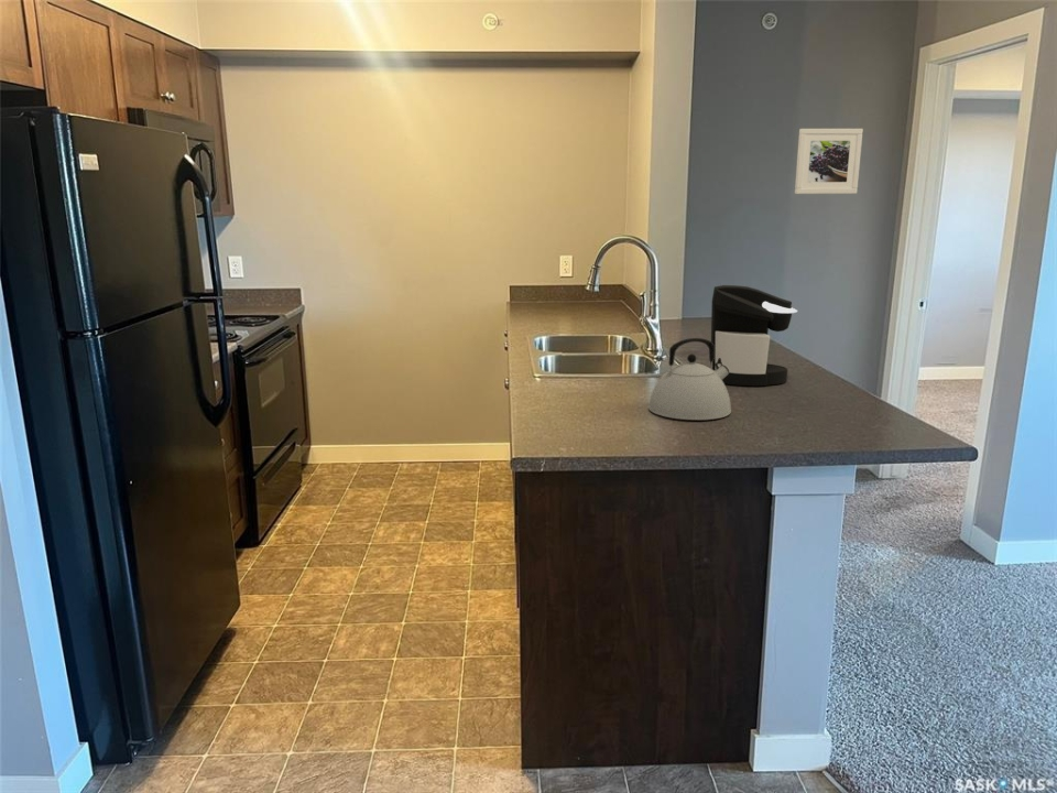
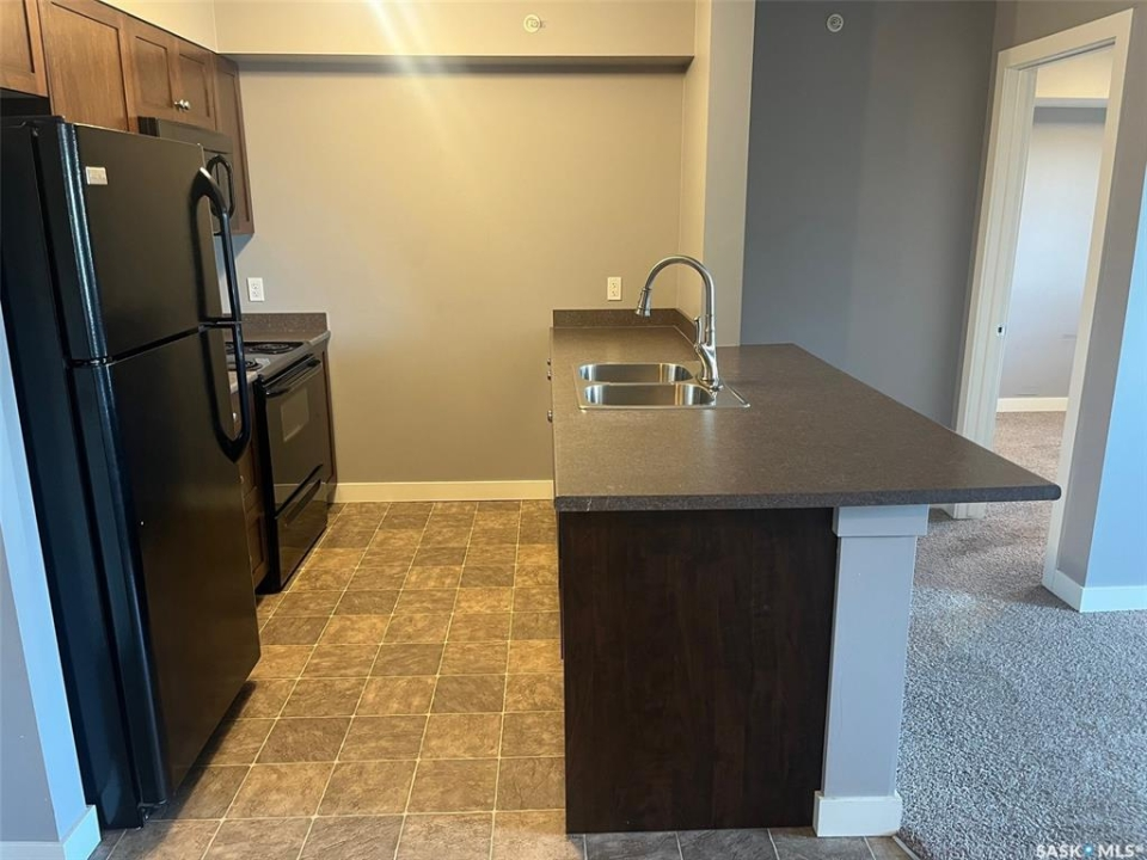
- kettle (693, 373)
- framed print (828, 161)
- coffee maker (752, 333)
